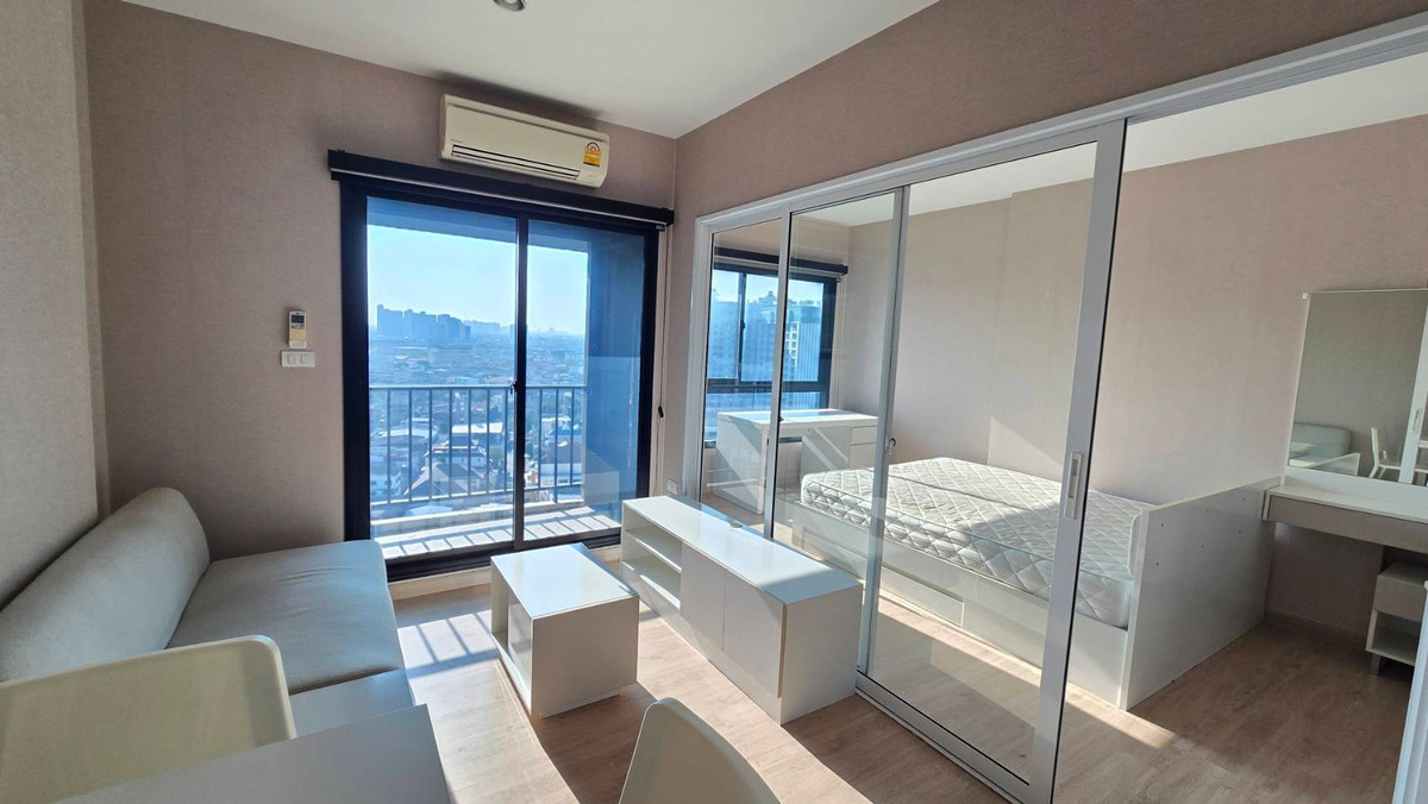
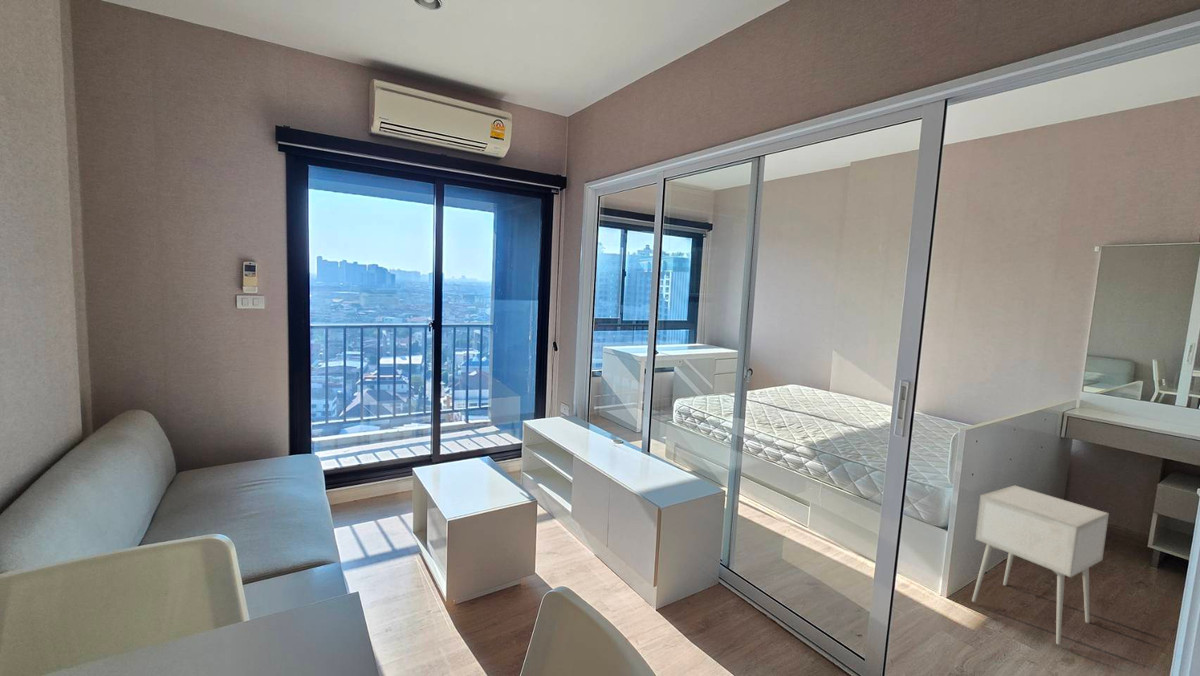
+ nightstand (1036, 558)
